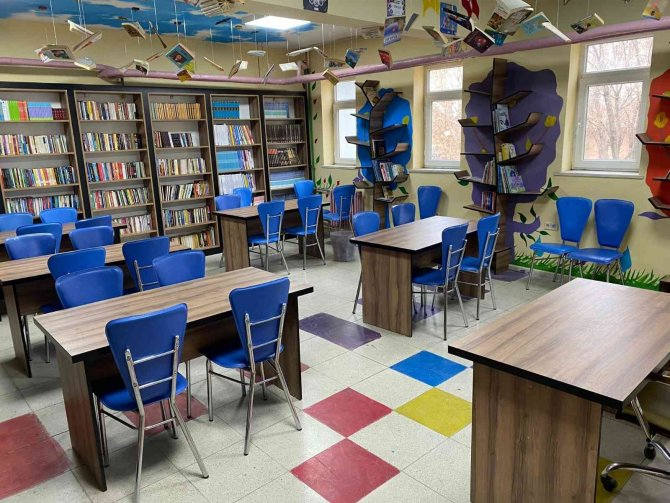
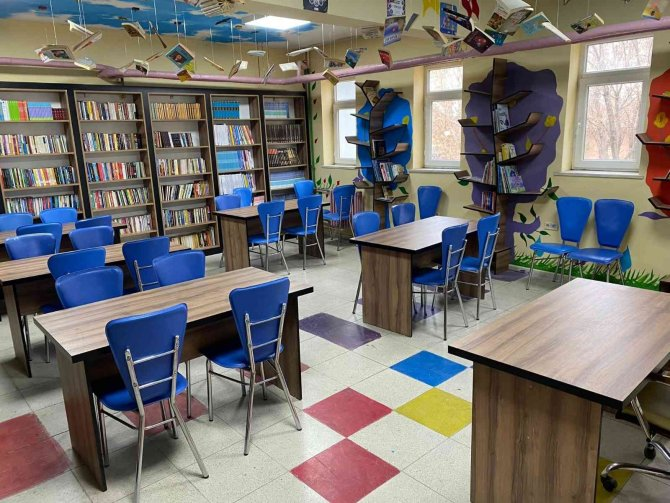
- waste bin (343, 246)
